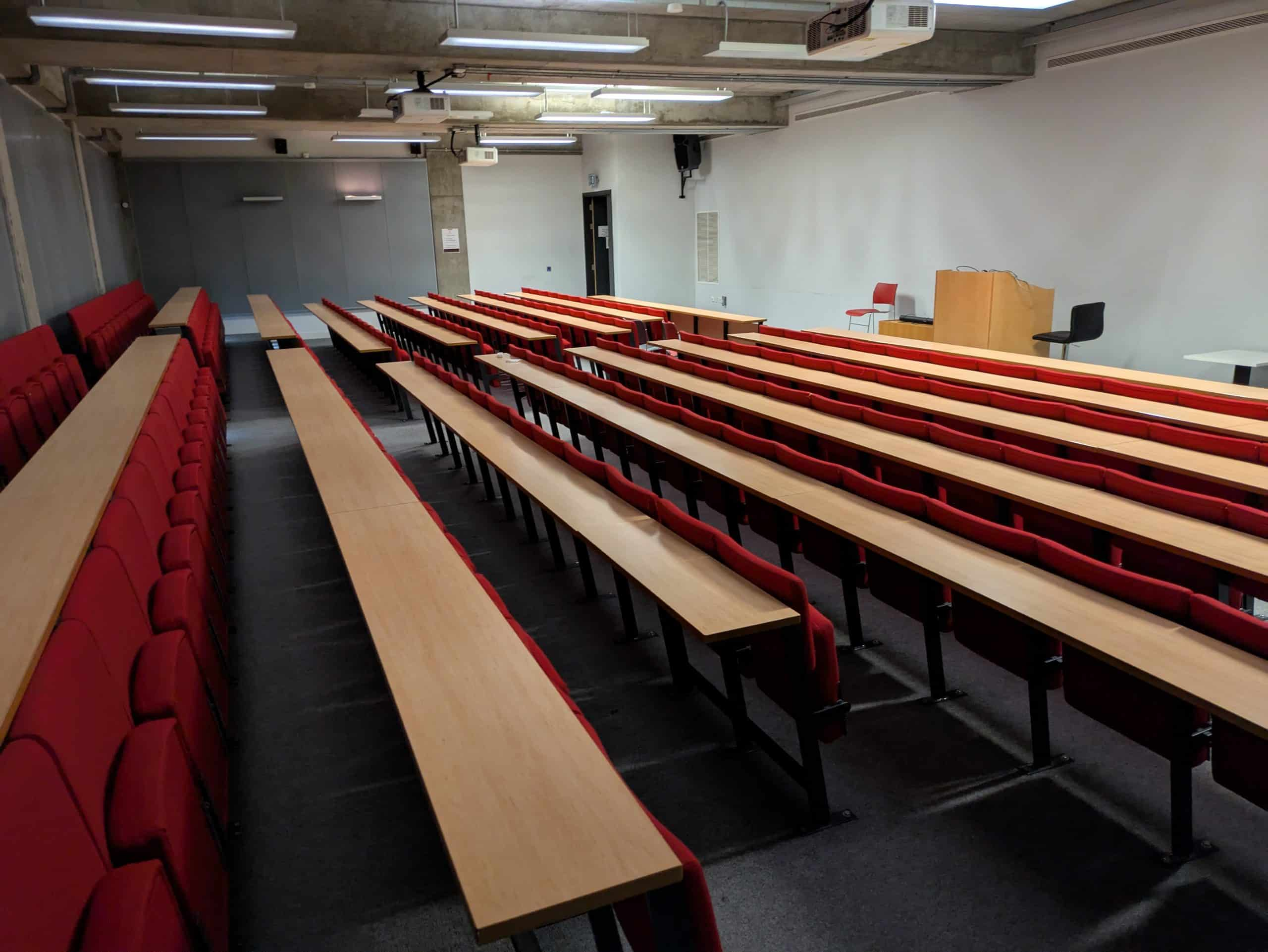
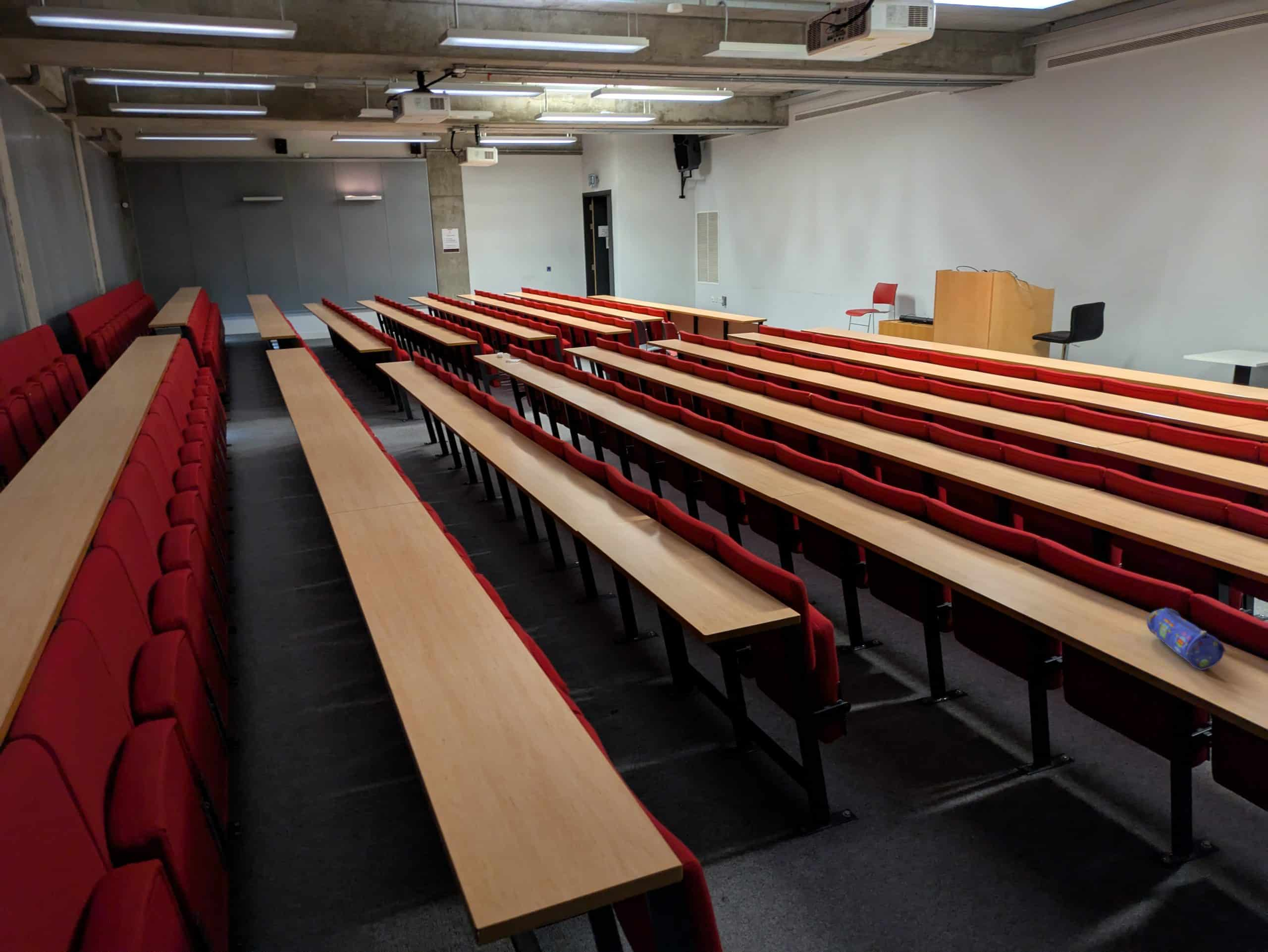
+ pencil case (1184, 636)
